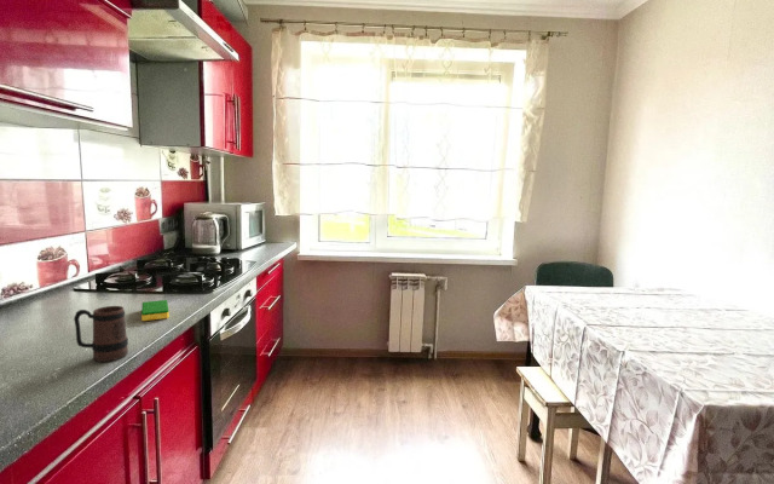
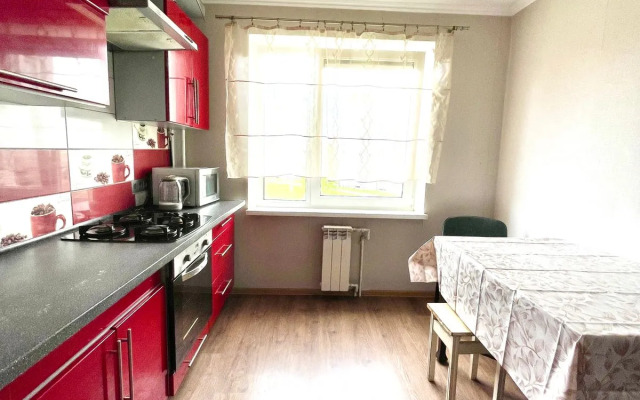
- mug (102, 333)
- dish sponge (155, 310)
